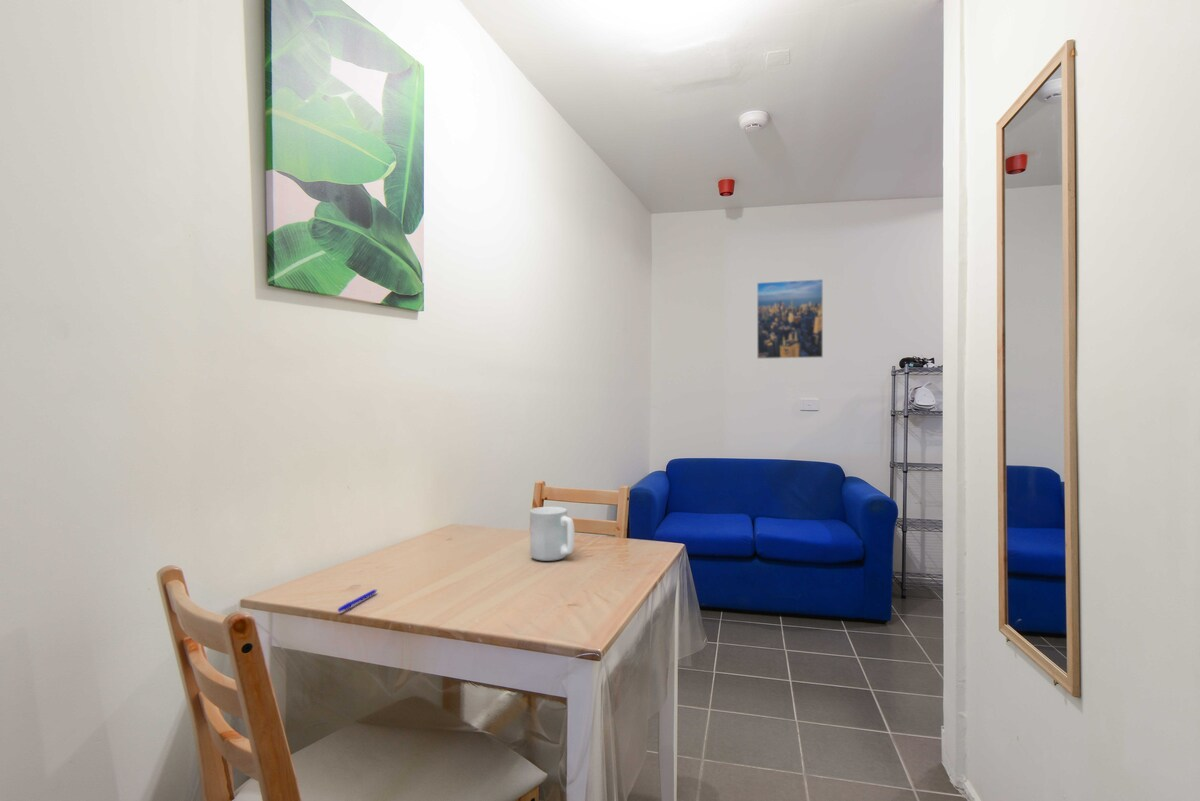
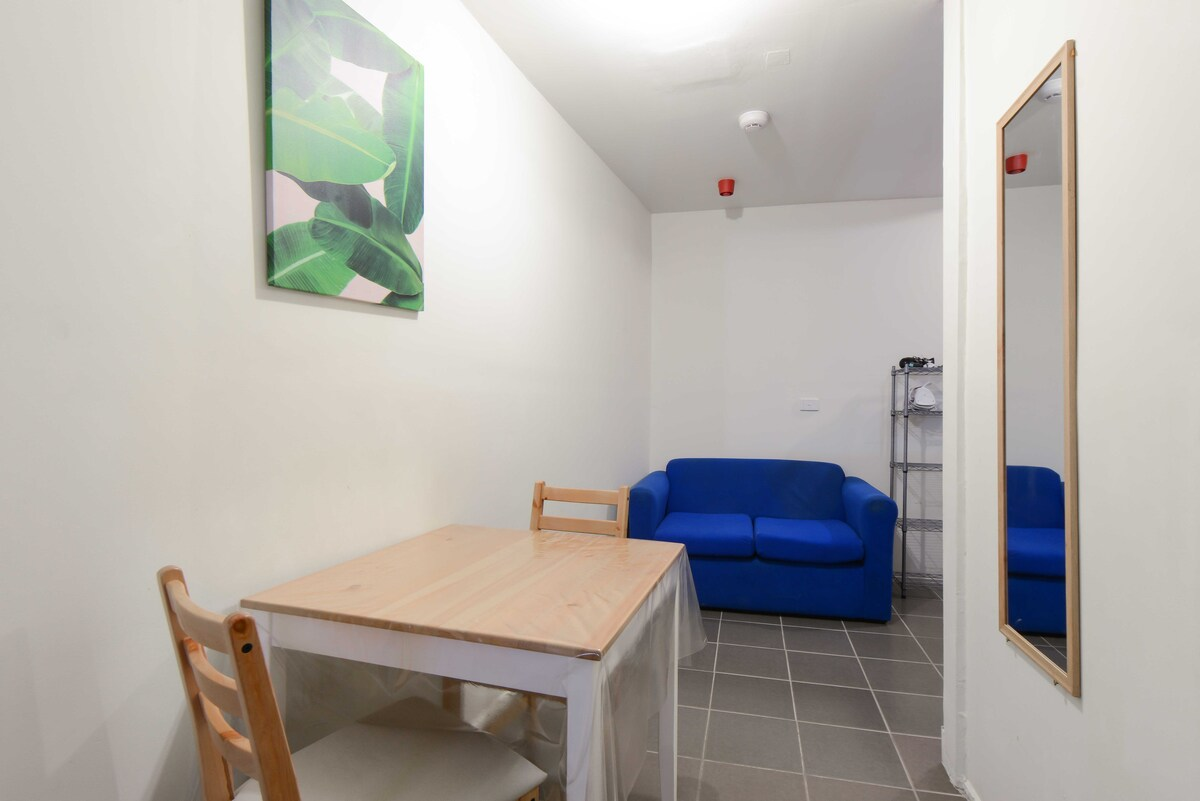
- mug (553, 533)
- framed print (789, 319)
- pen (359, 599)
